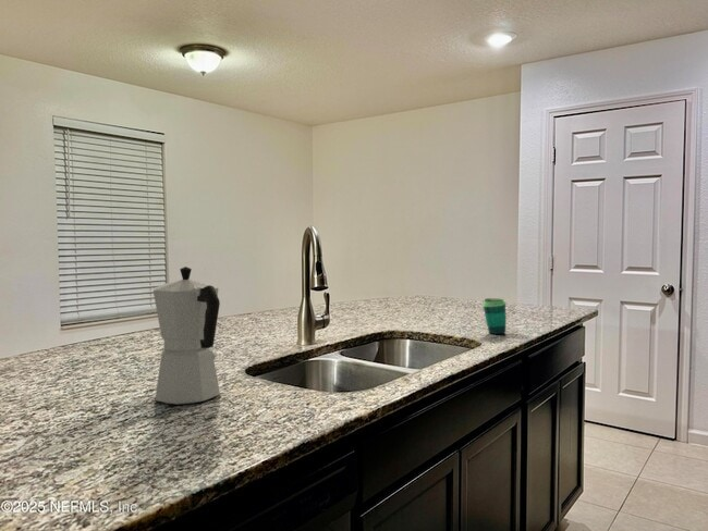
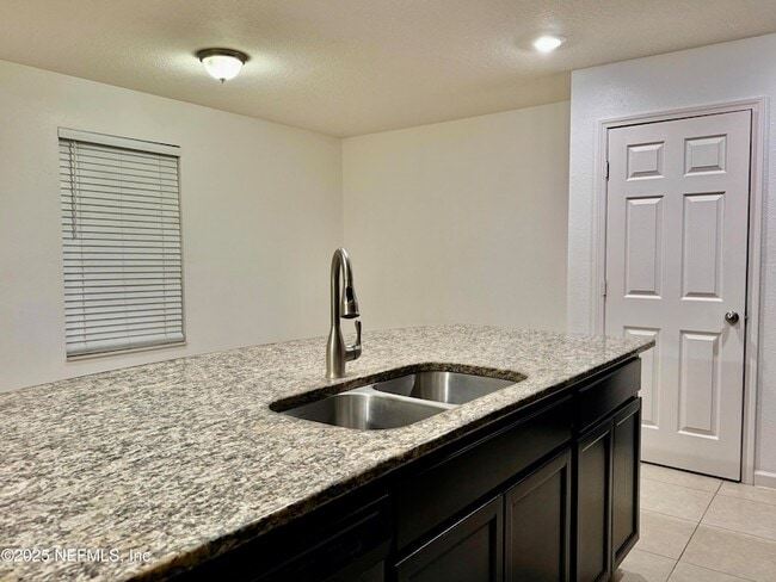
- moka pot (190, 332)
- cup (493, 316)
